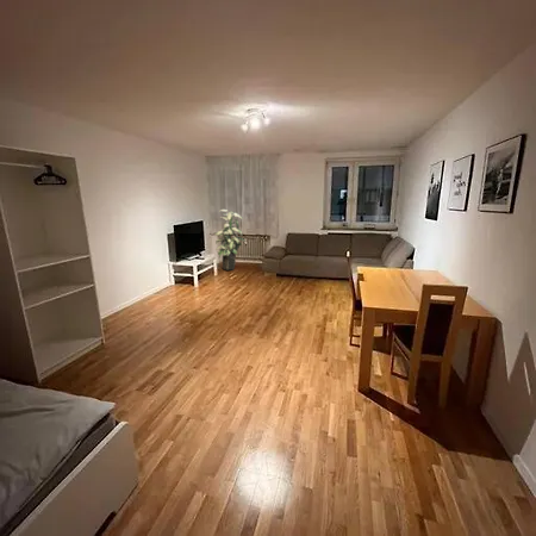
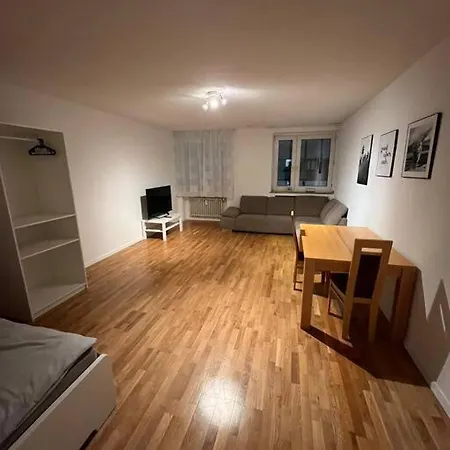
- indoor plant (228, 239)
